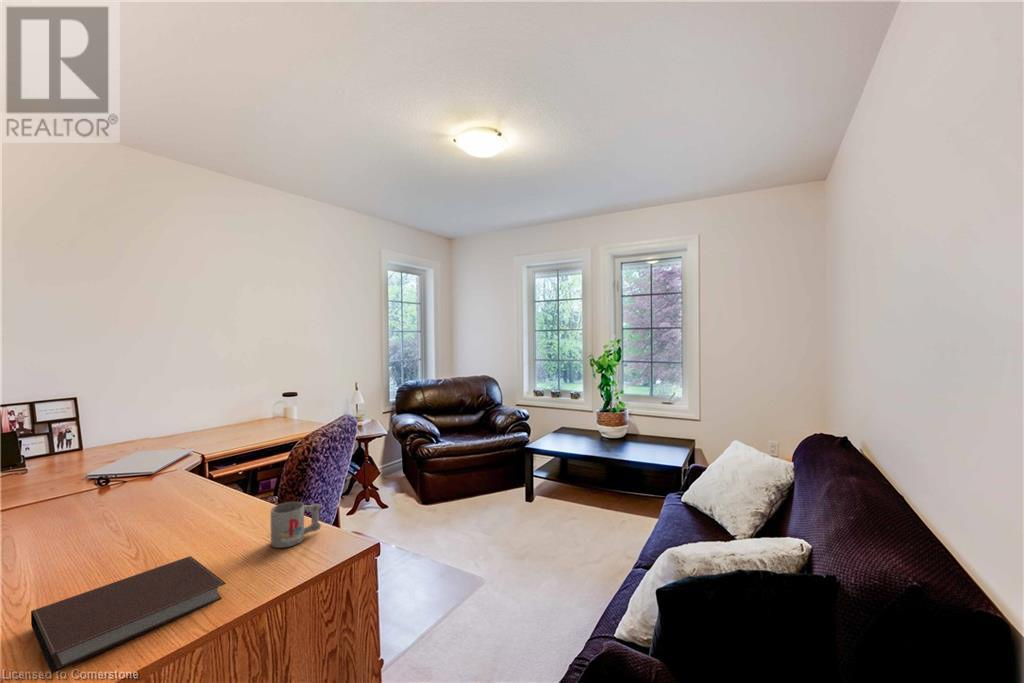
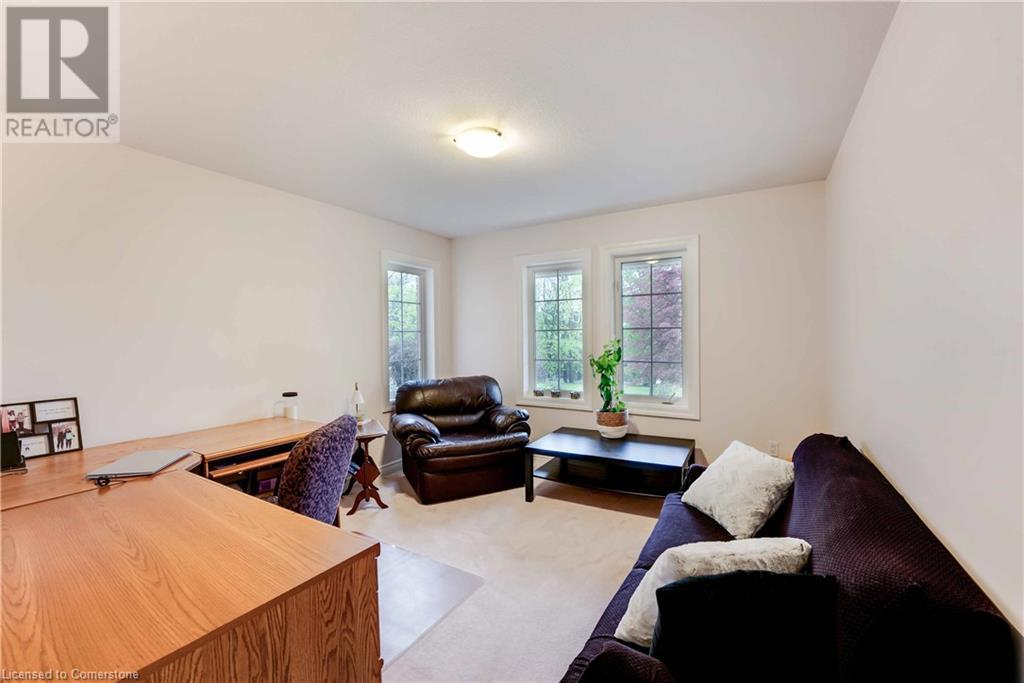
- notebook (133, 603)
- mug (296, 521)
